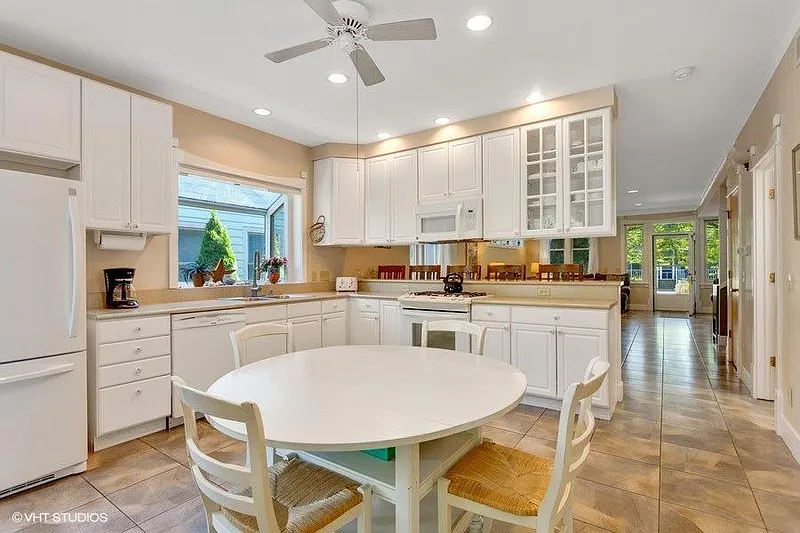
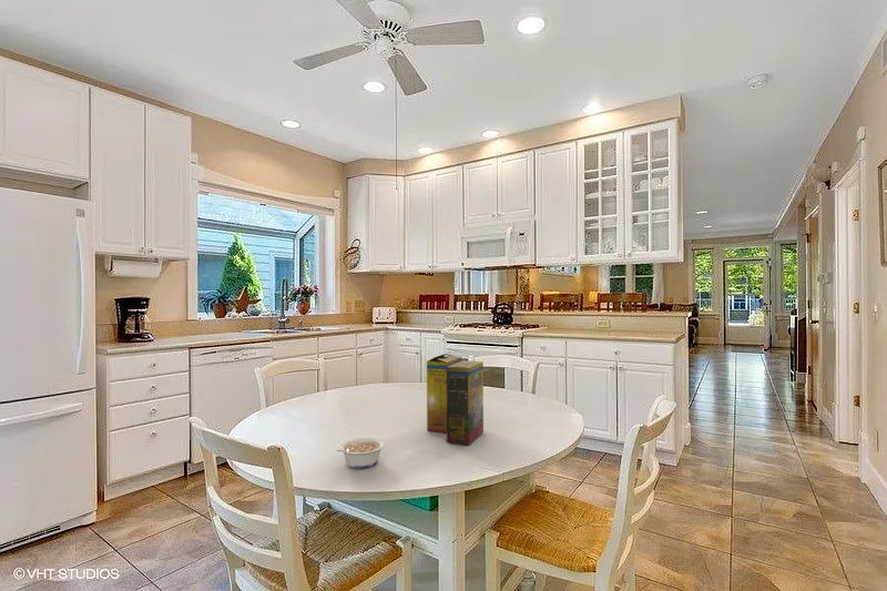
+ cereal box (455, 394)
+ legume (361, 452)
